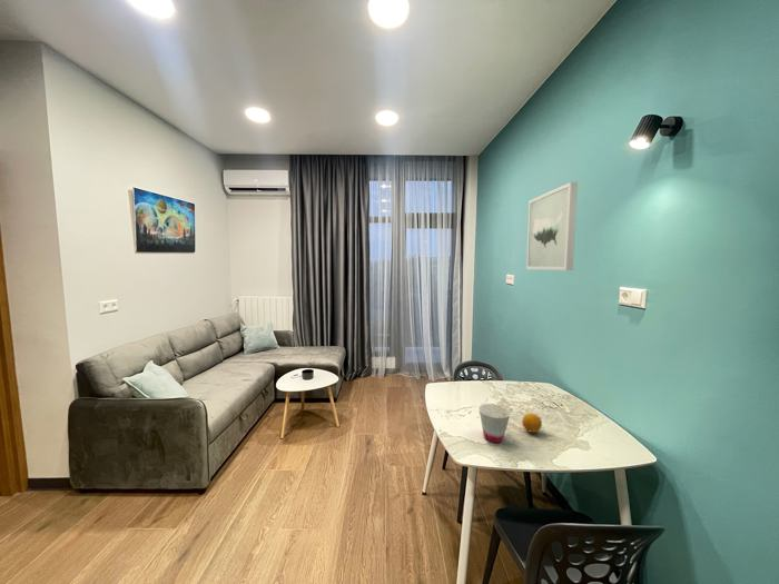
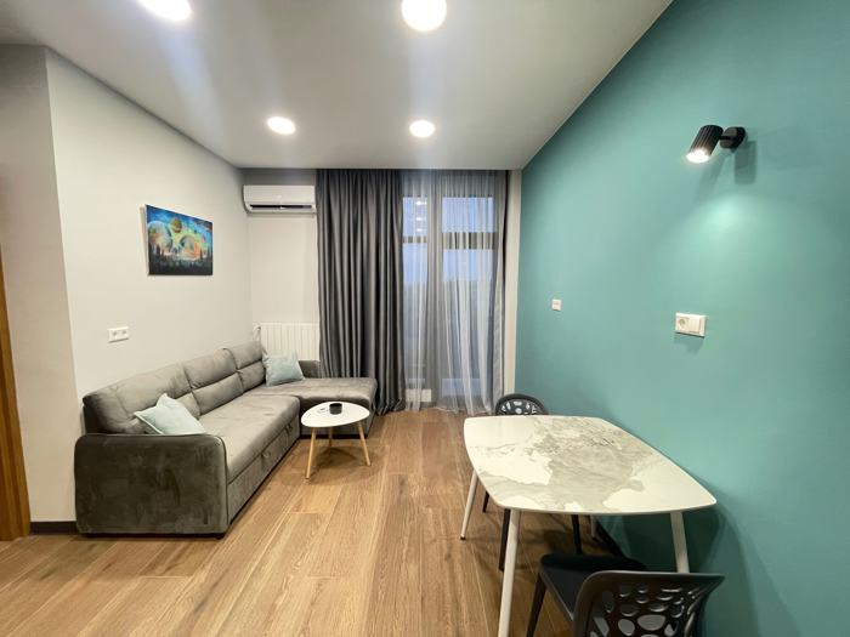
- cup (493, 424)
- wall art (548, 231)
- fruit (531, 422)
